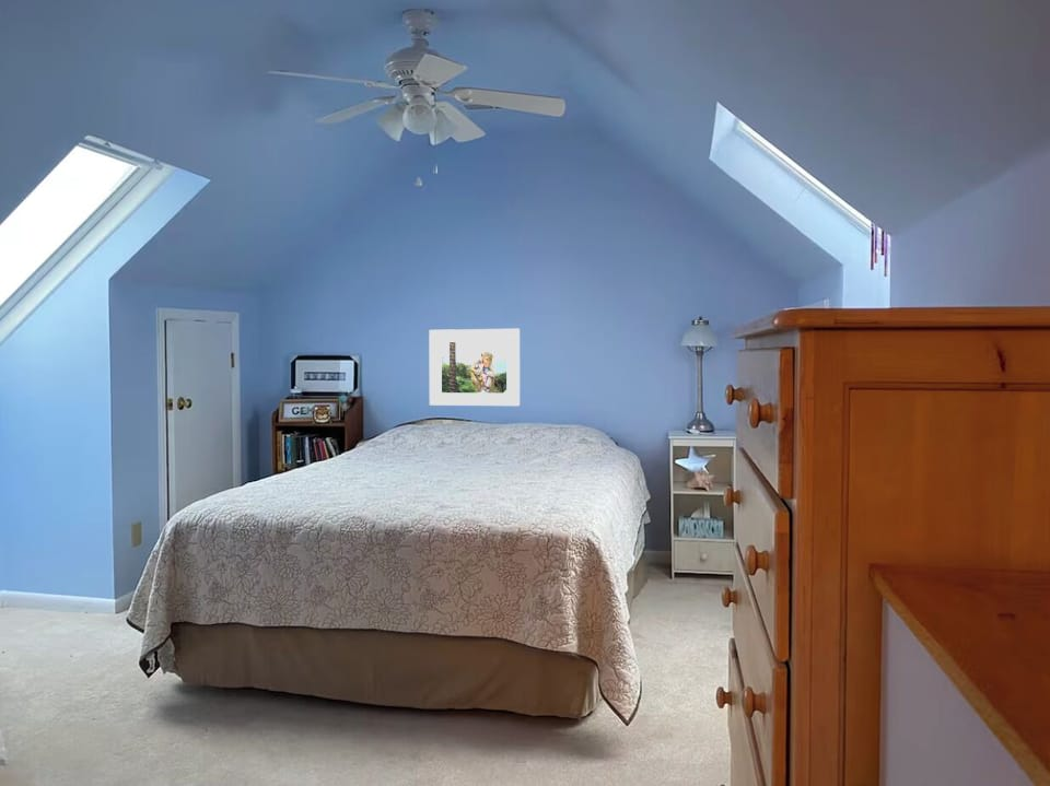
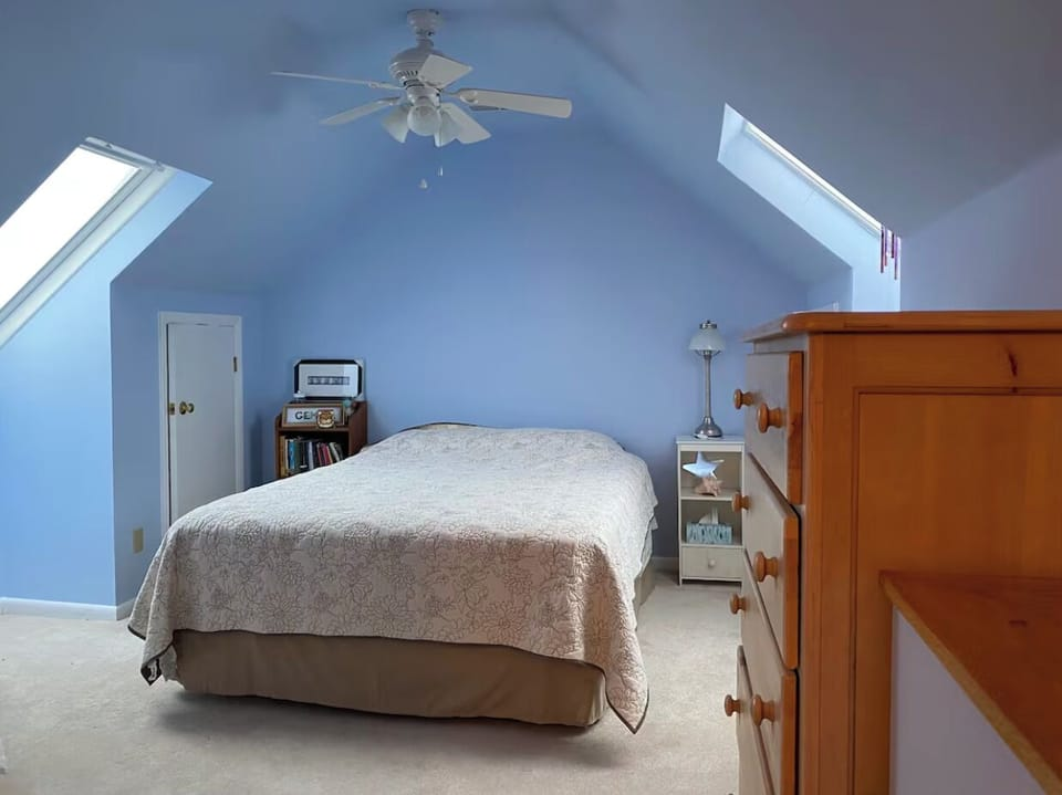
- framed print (474, 367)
